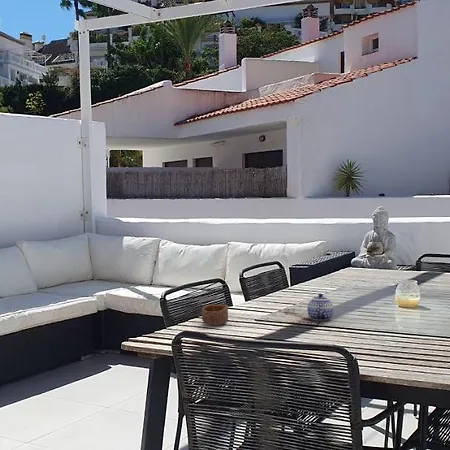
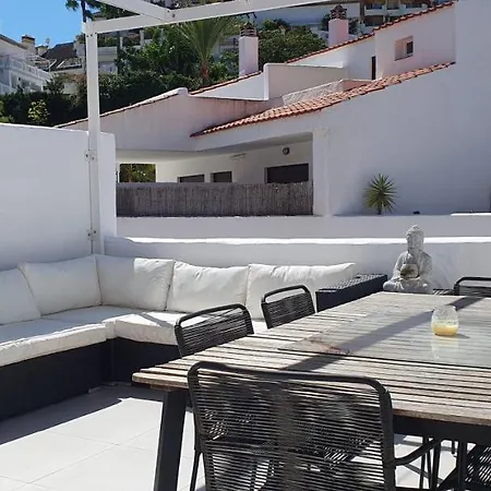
- bowl (215, 315)
- teapot (320, 306)
